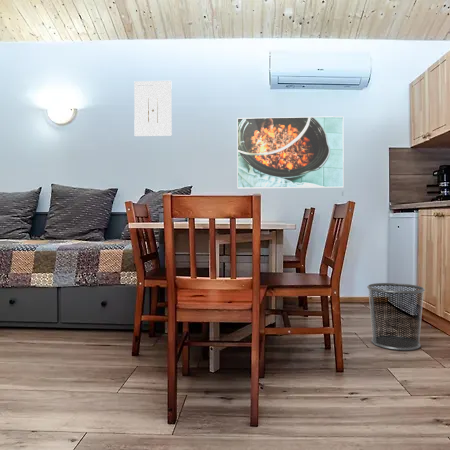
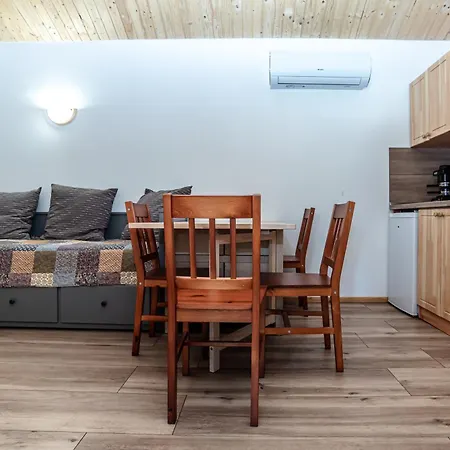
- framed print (289, 152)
- waste bin (395, 315)
- wall art (153, 108)
